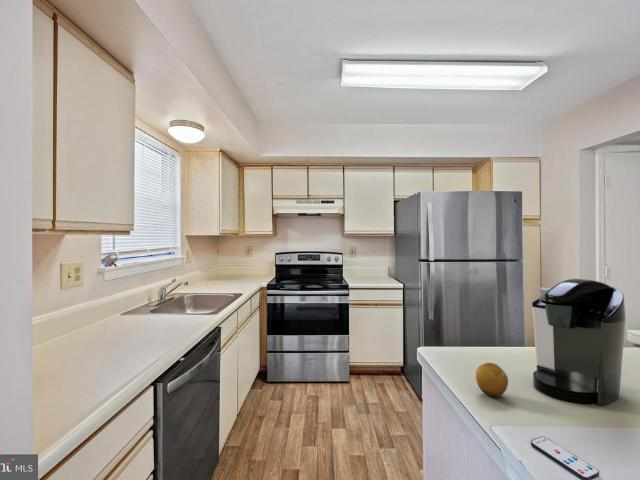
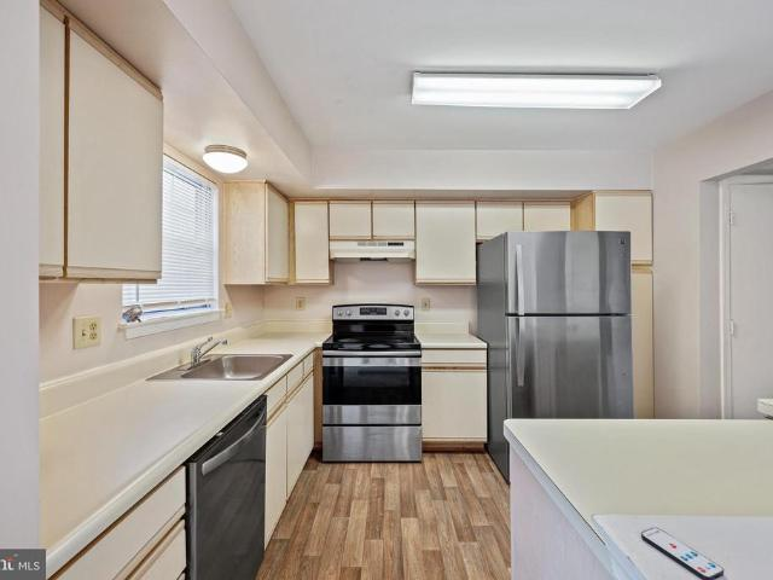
- coffee maker (557, 328)
- fruit (491, 378)
